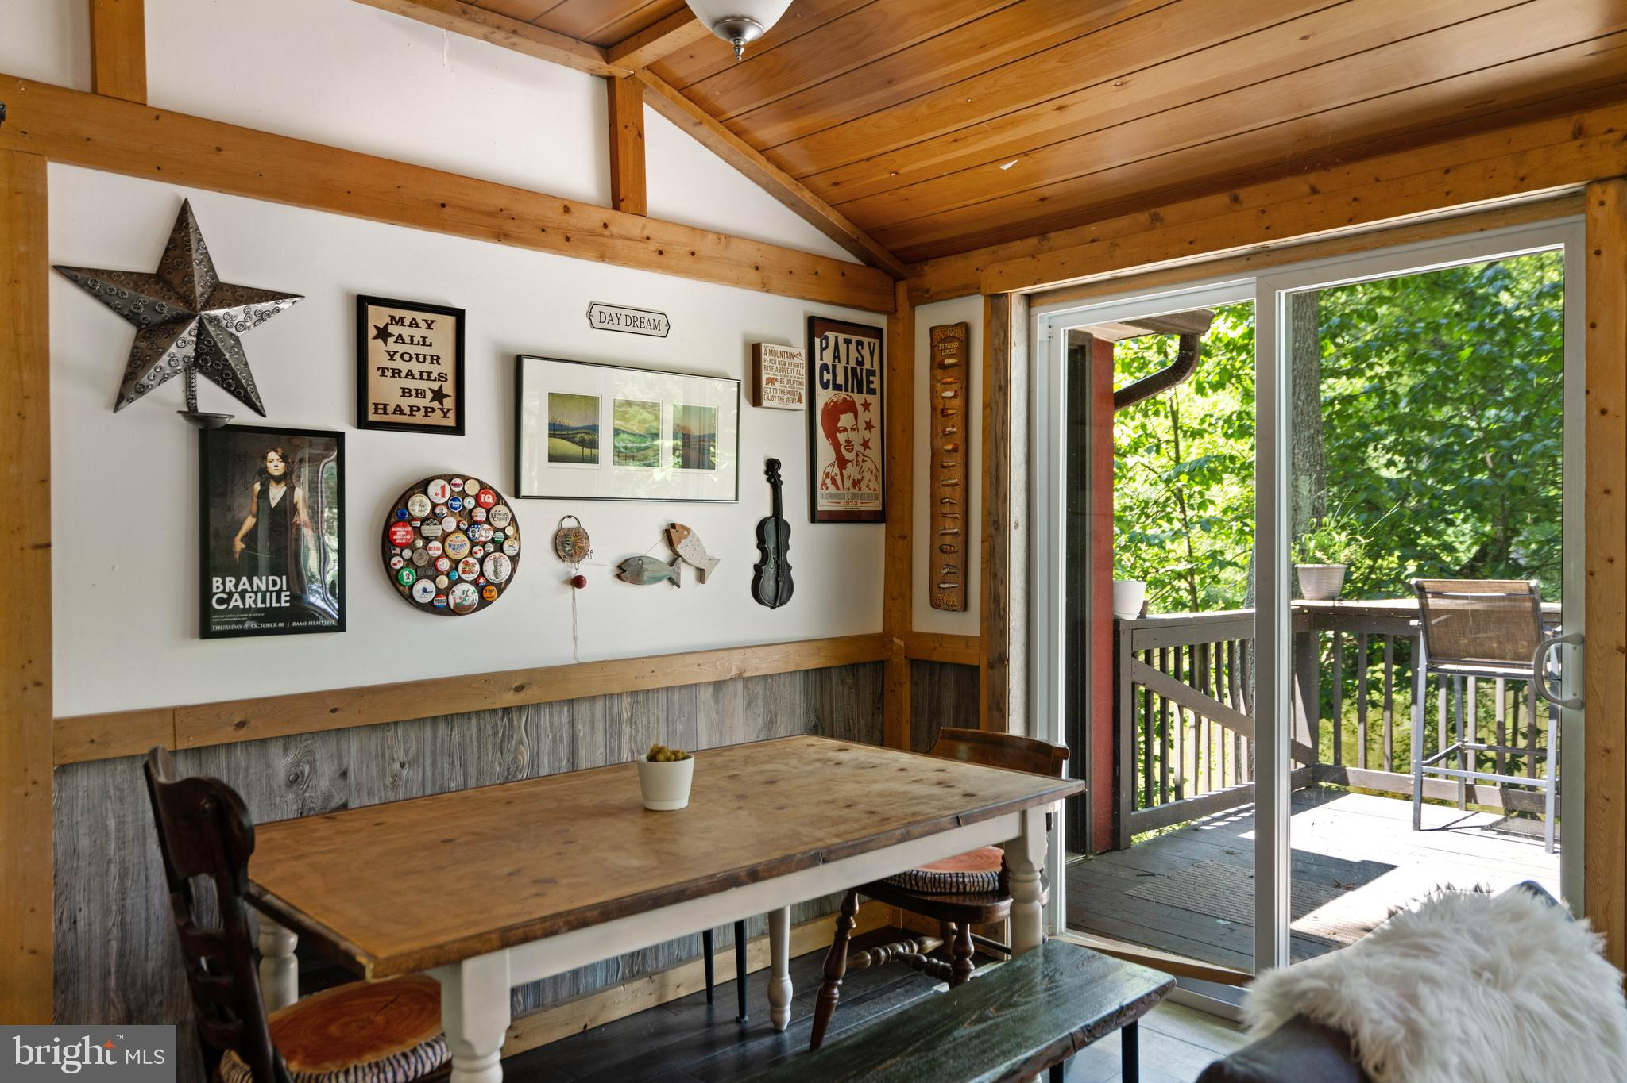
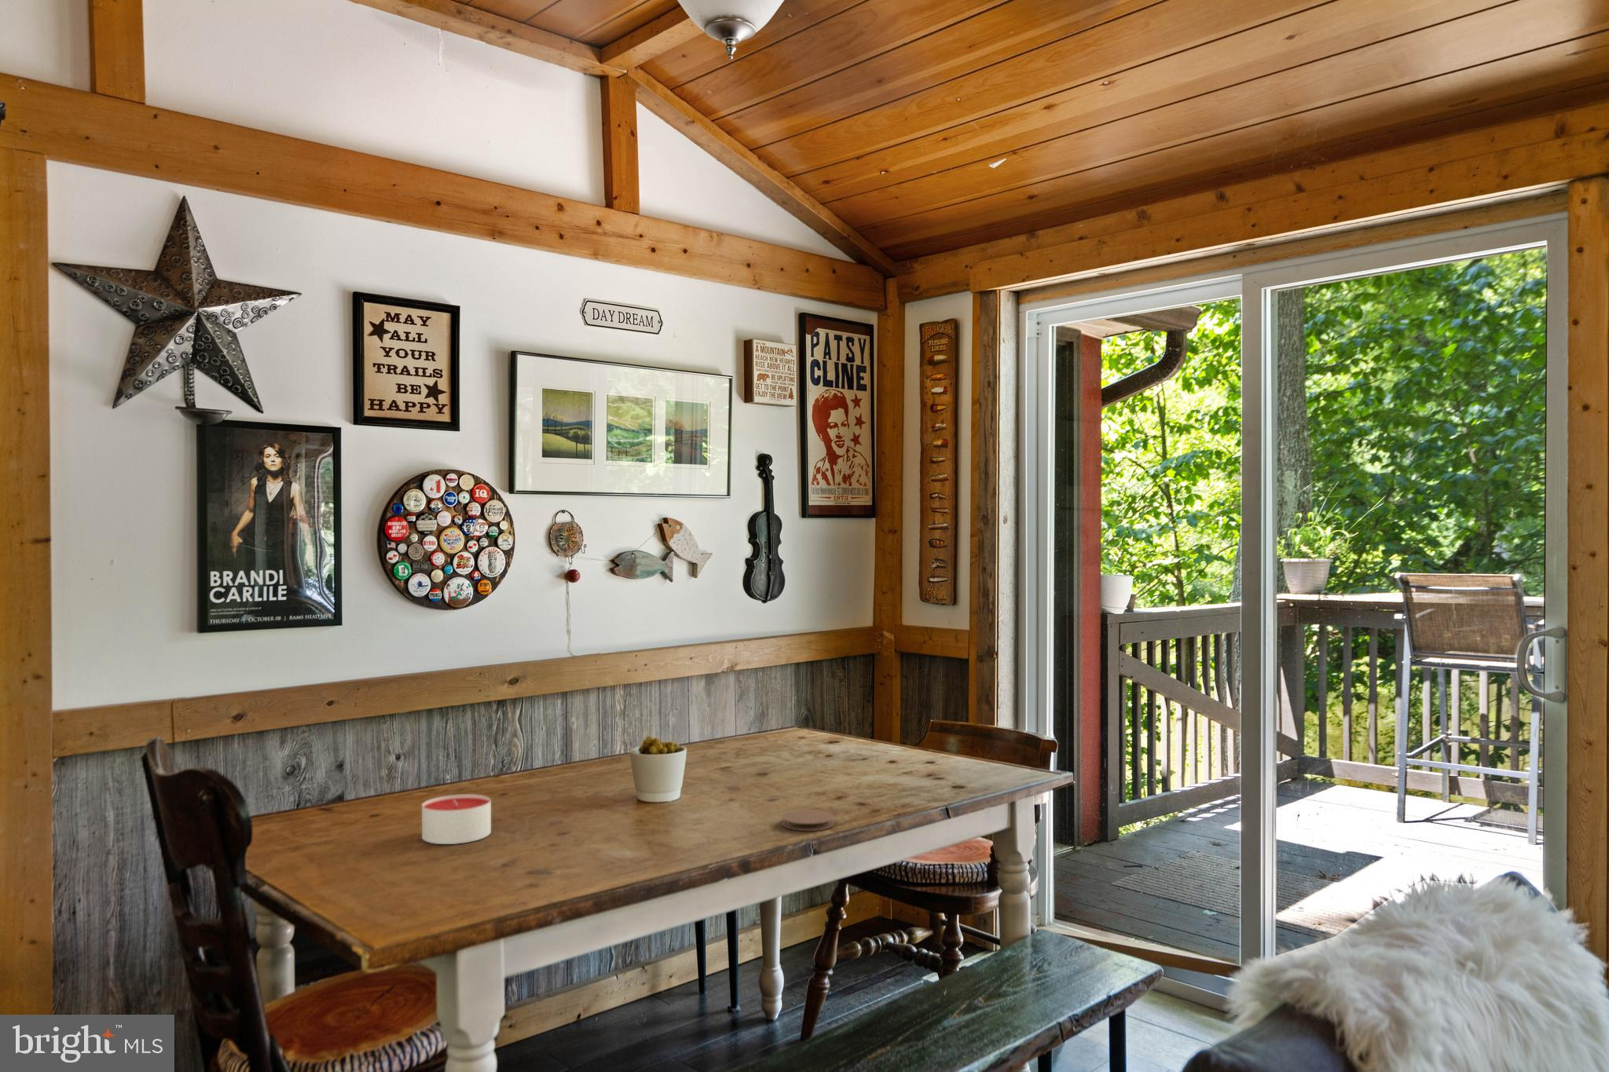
+ coaster (807, 820)
+ candle (457, 817)
